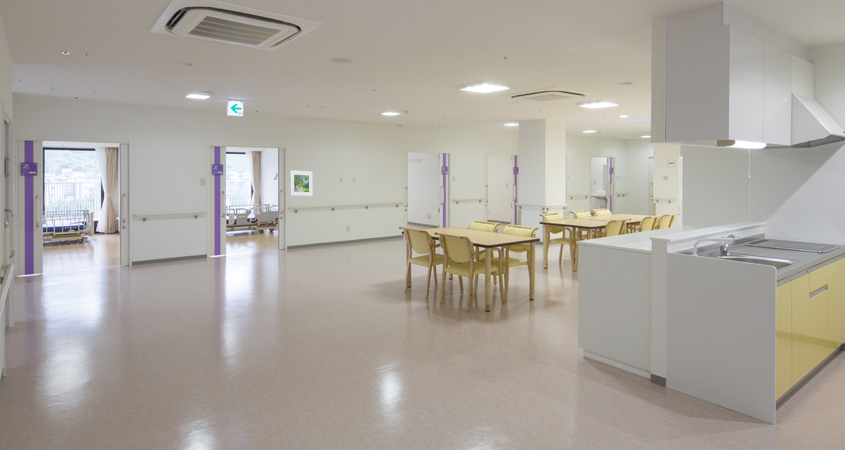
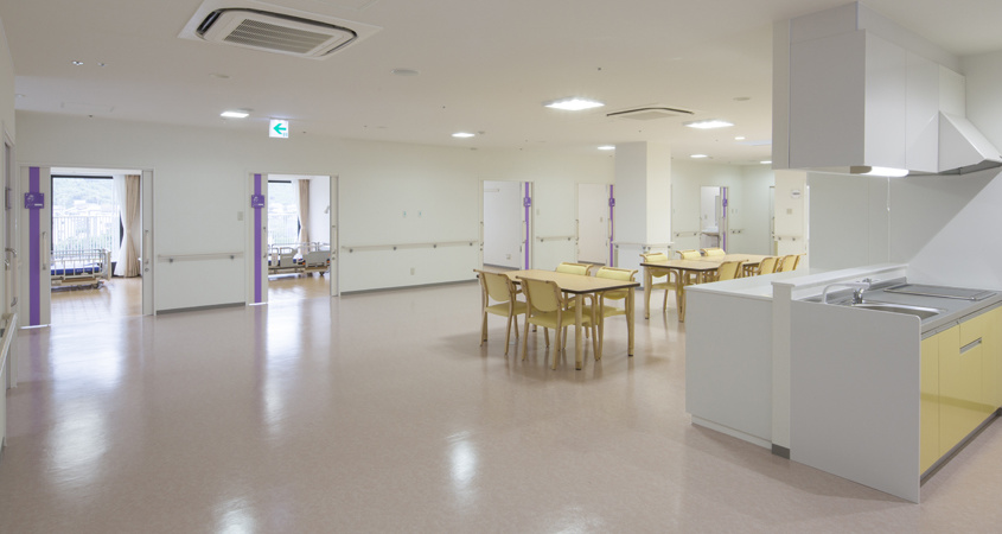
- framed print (301, 183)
